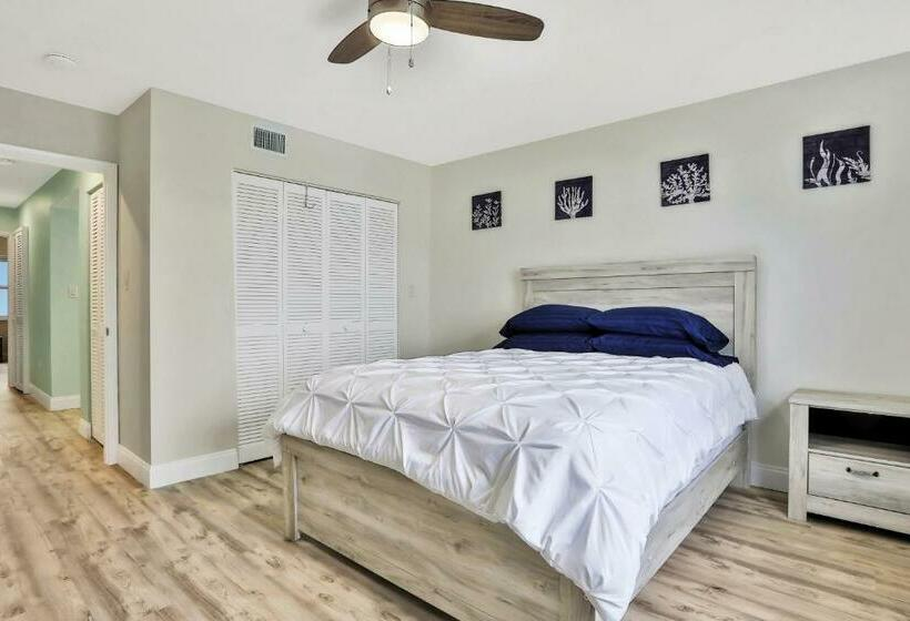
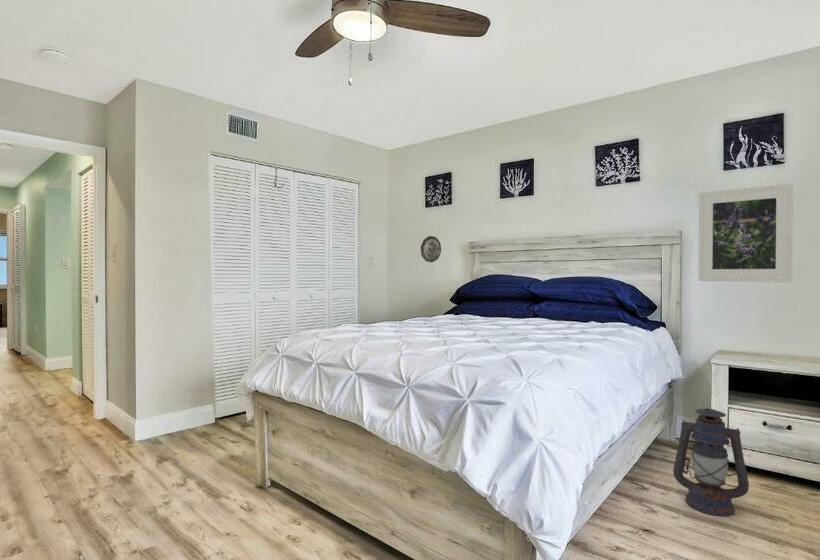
+ decorative plate (431, 249)
+ lantern (709, 456)
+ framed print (743, 235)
